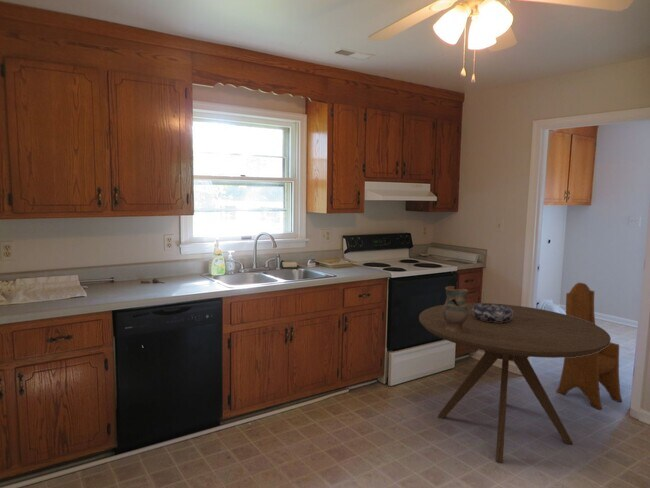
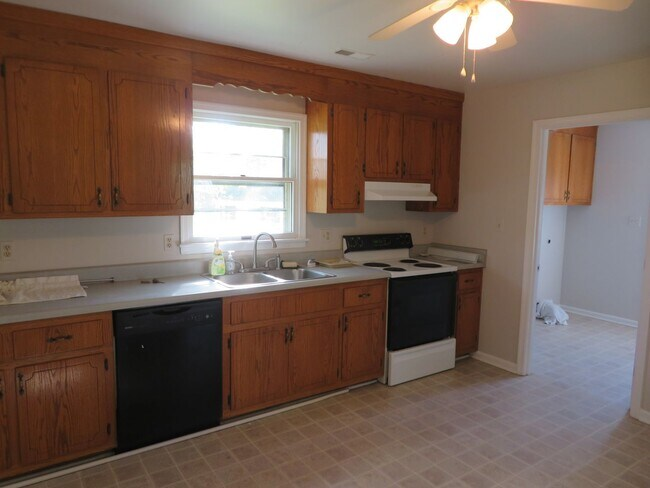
- dining table (504, 376)
- chair (595, 352)
- decorative bowl (492, 312)
- ceramic pitcher (454, 308)
